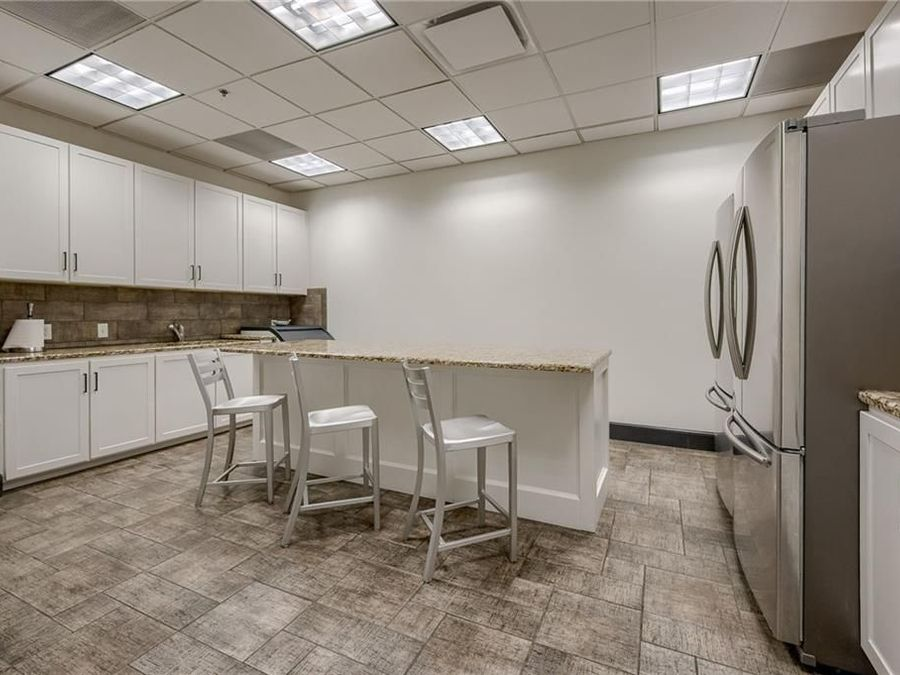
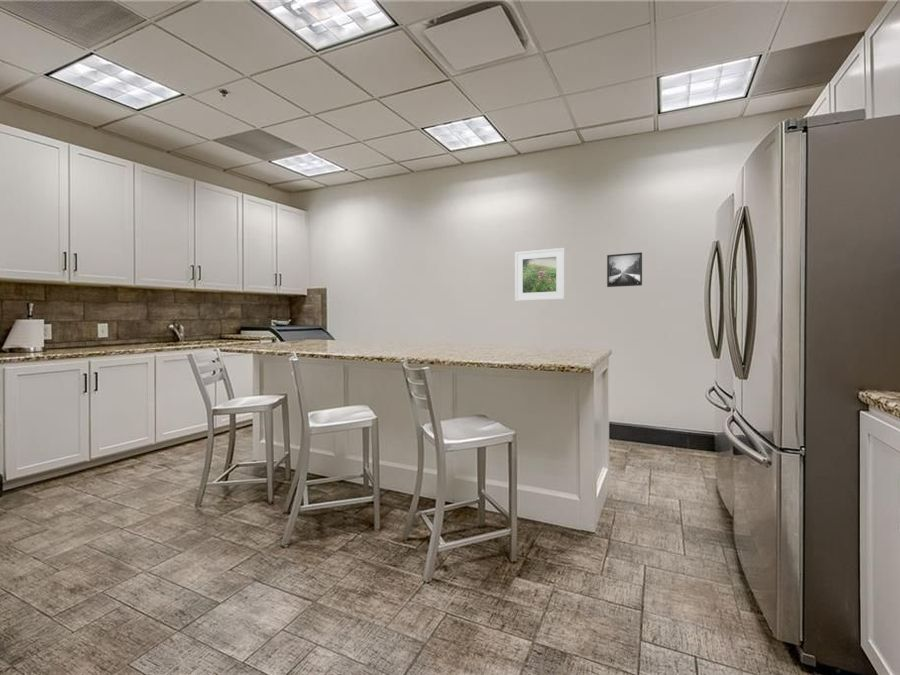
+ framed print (539, 275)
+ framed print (624, 270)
